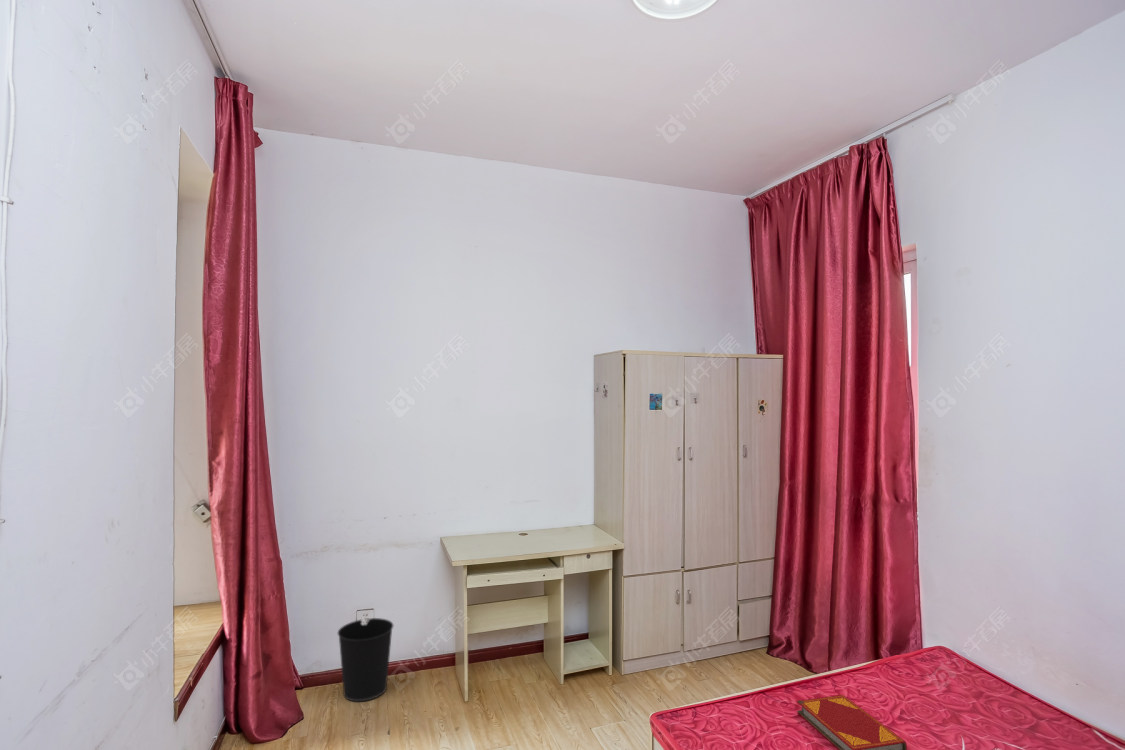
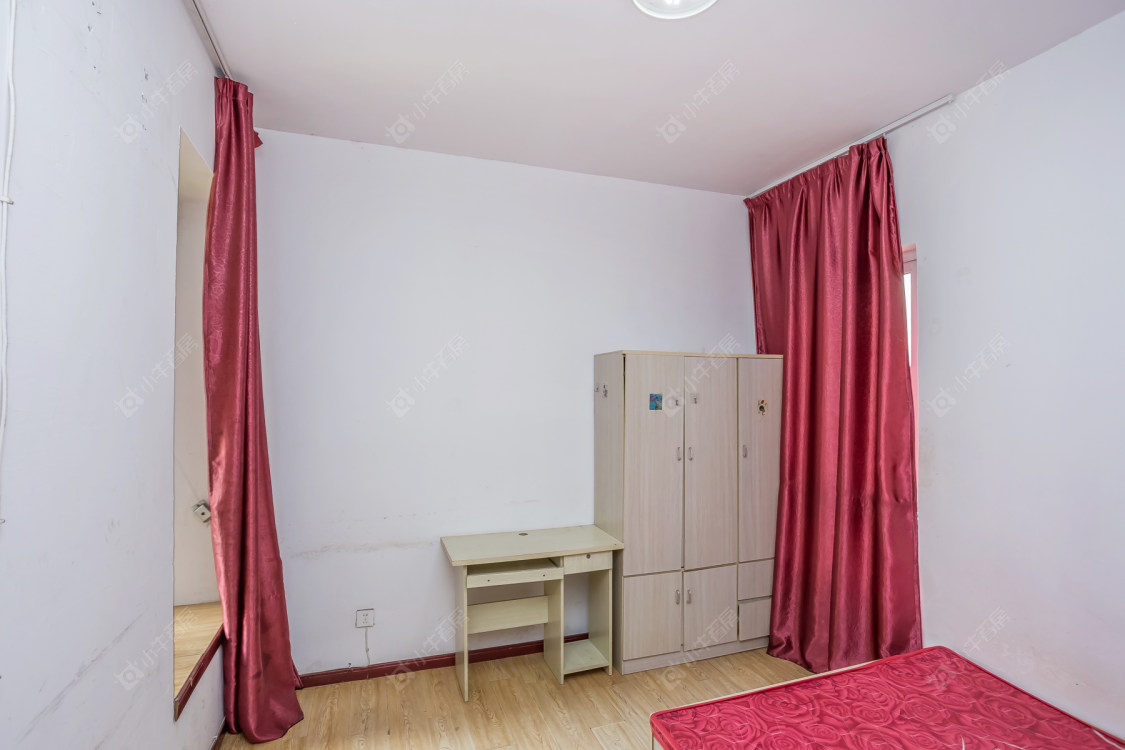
- wastebasket (365, 659)
- hardback book (848, 725)
